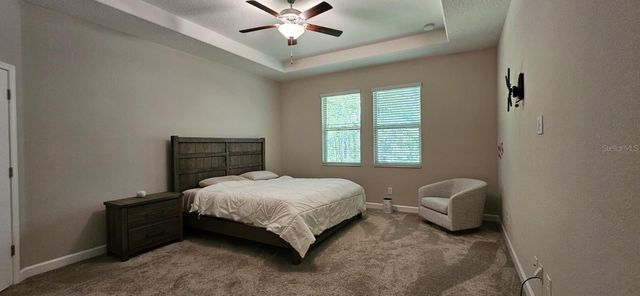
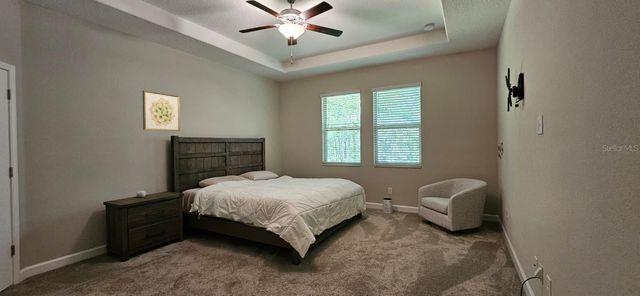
+ wall art (162, 112)
